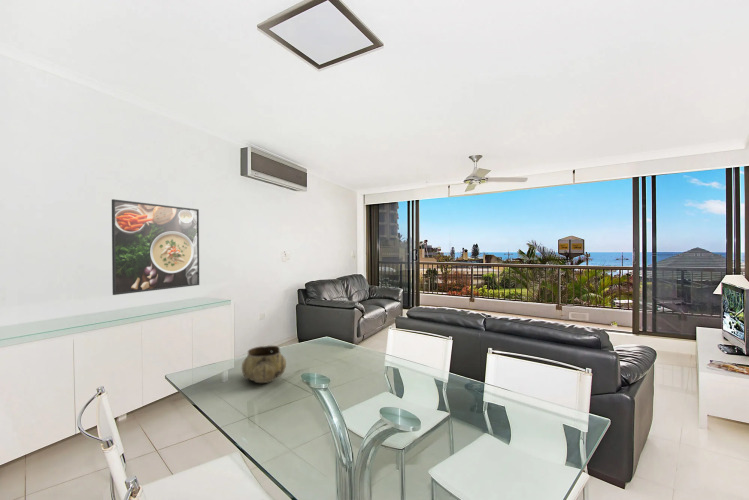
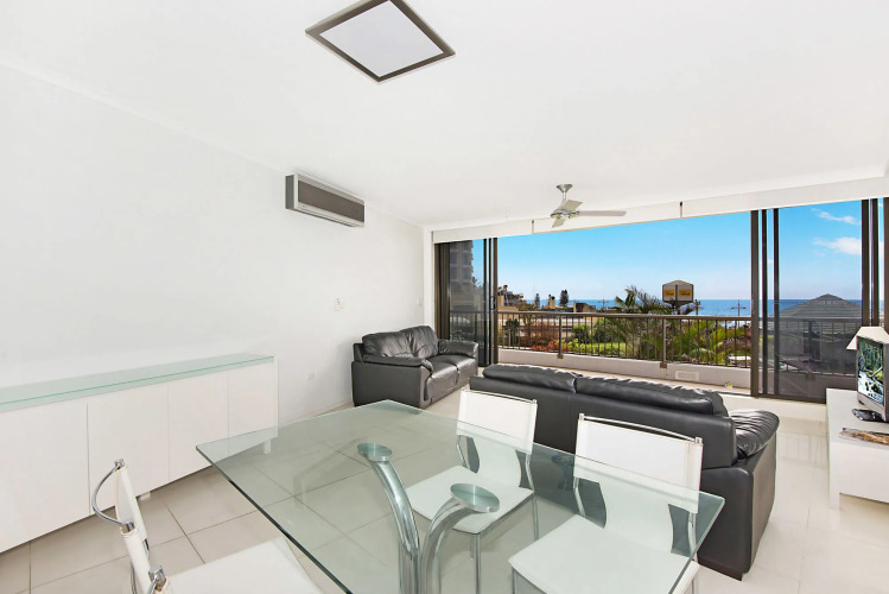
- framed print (160, 247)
- decorative bowl (264, 365)
